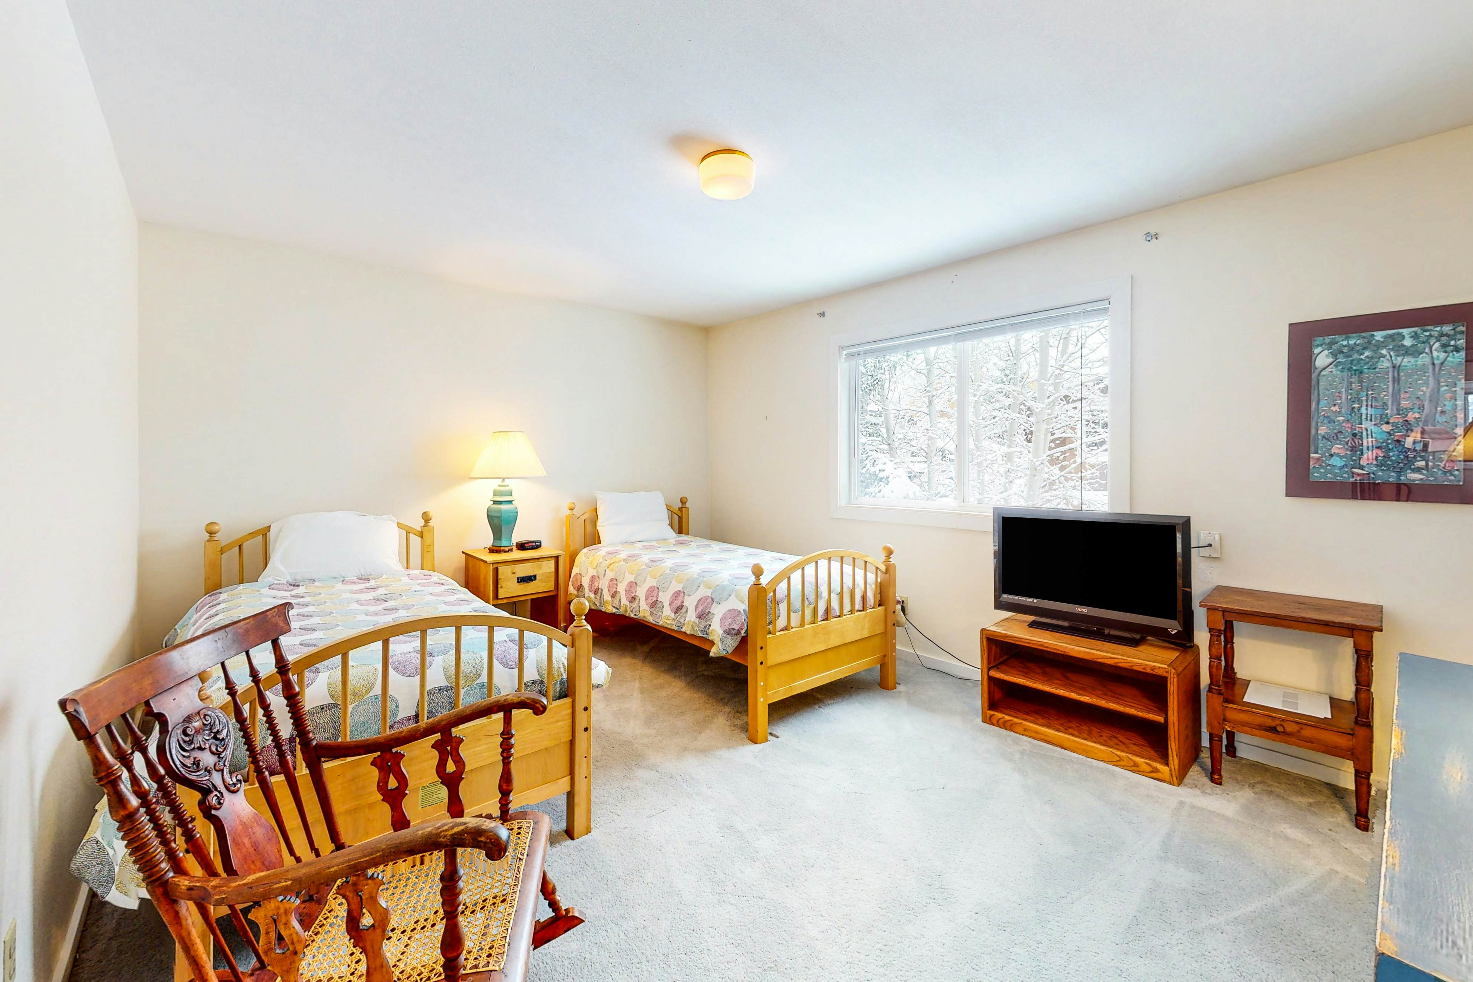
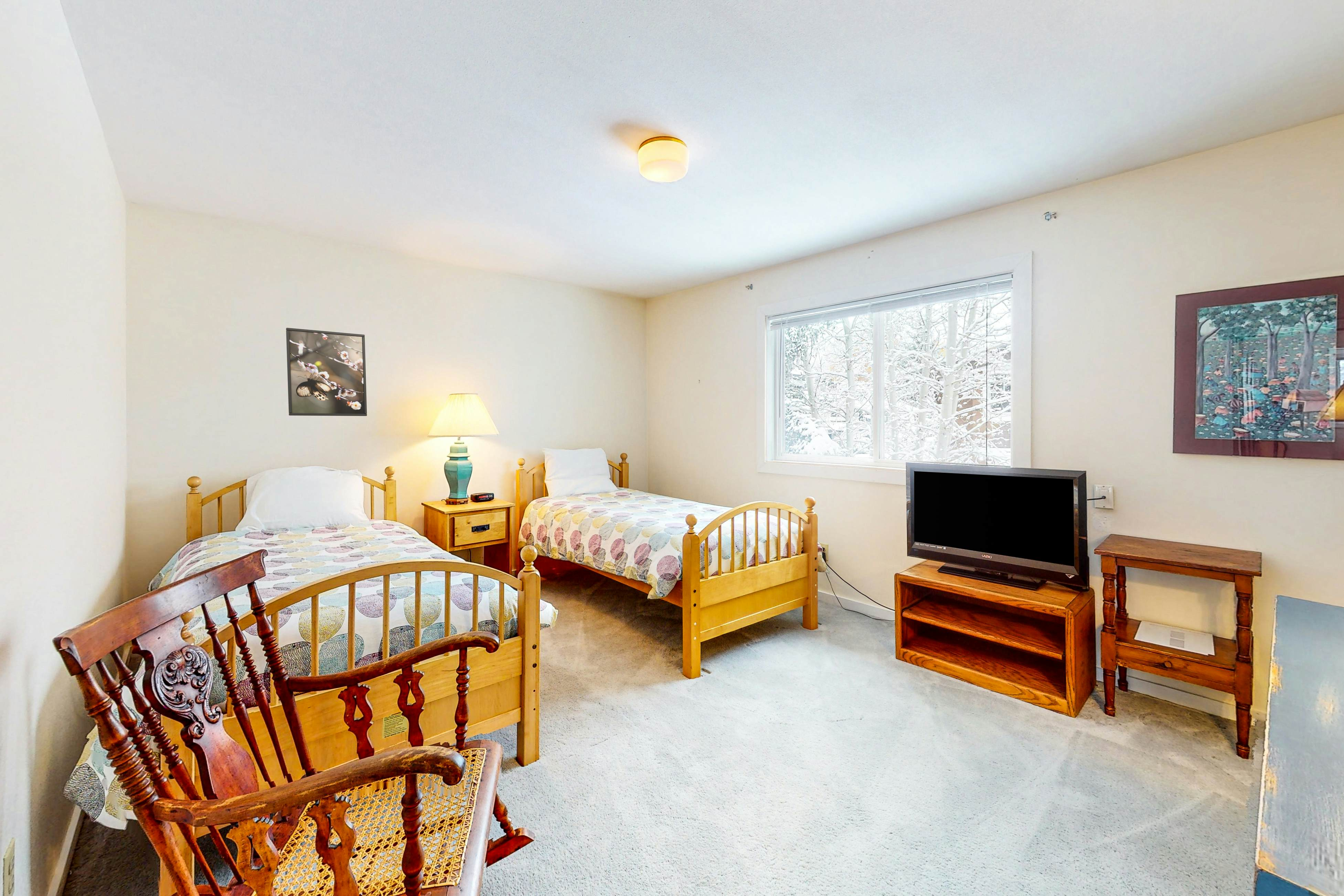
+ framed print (328, 374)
